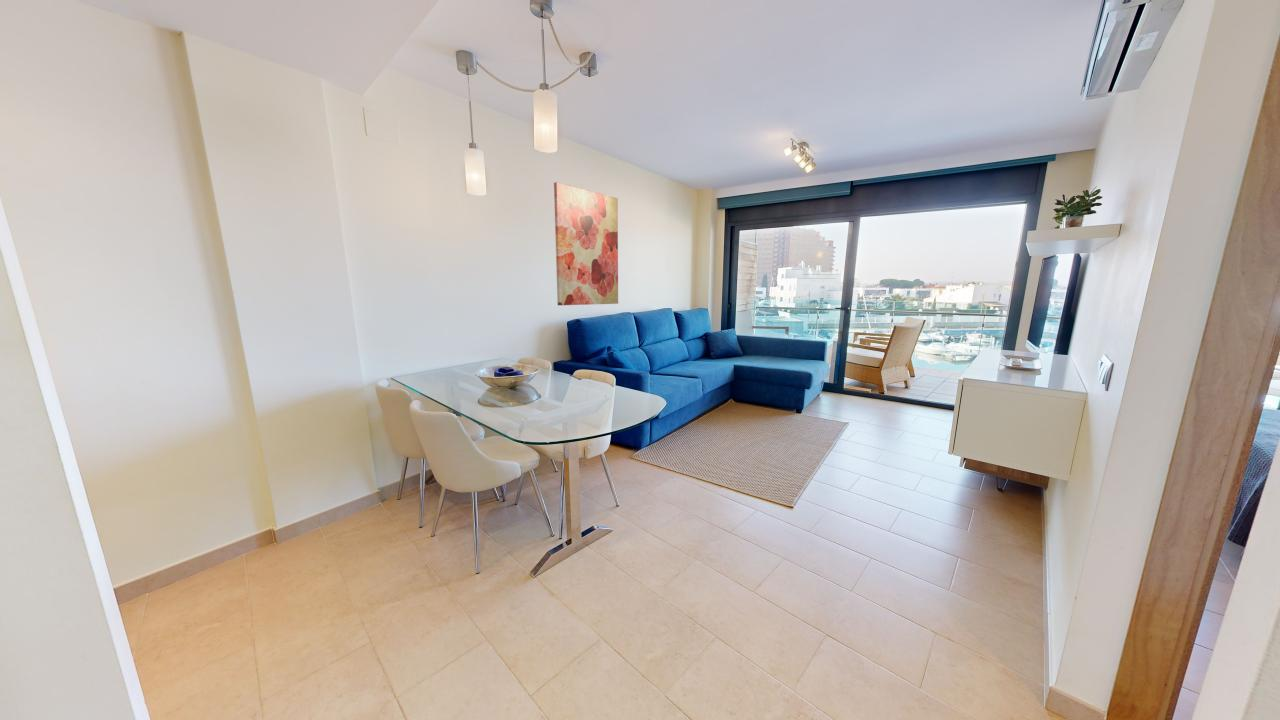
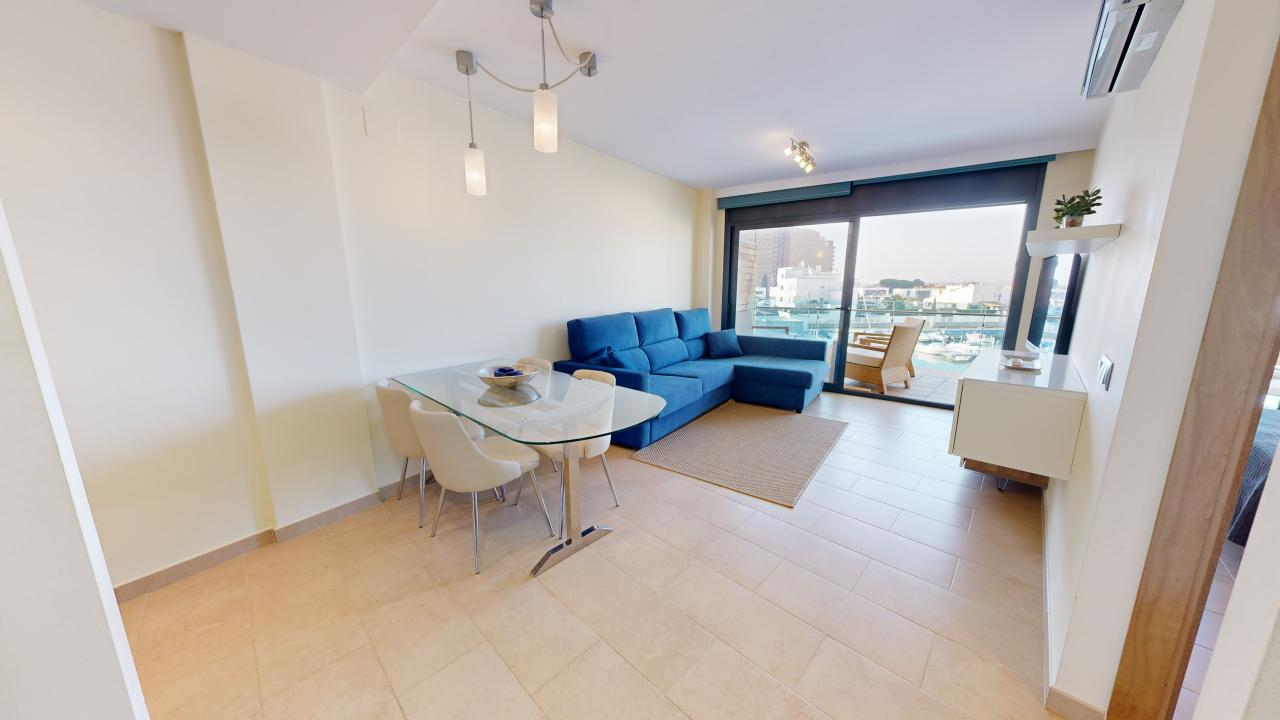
- wall art (589, 248)
